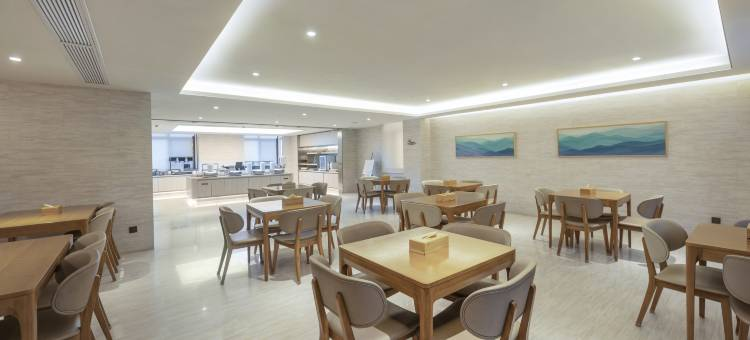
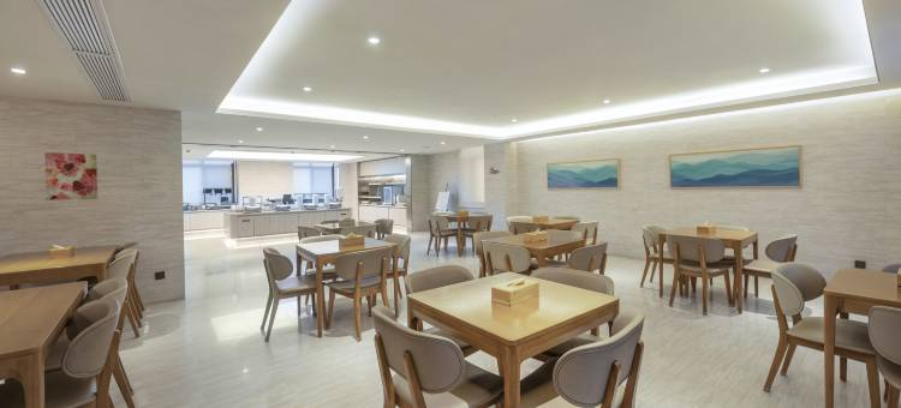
+ wall art (71, 176)
